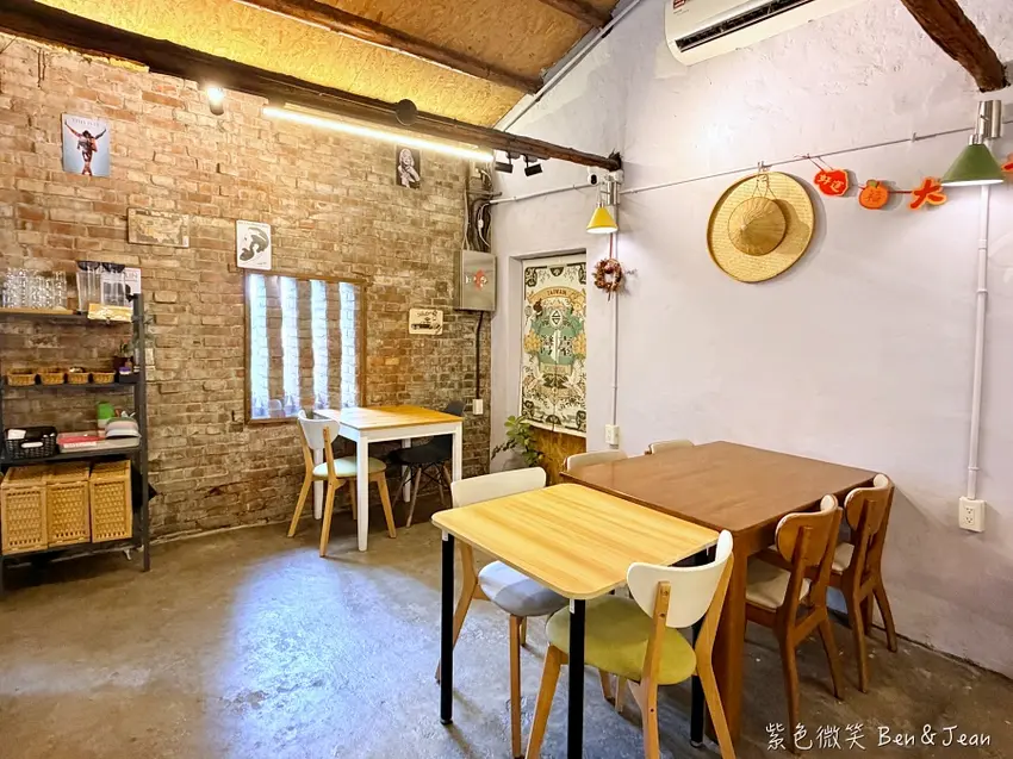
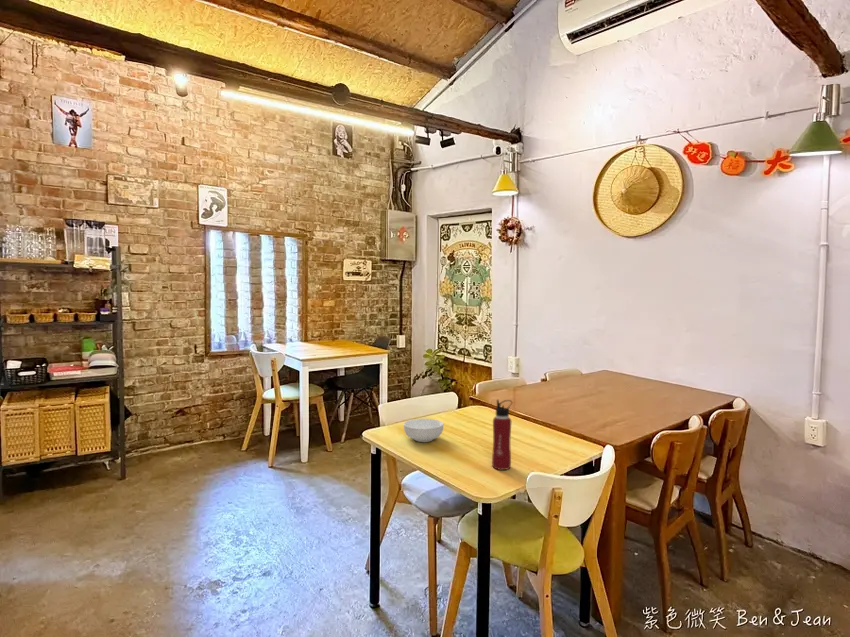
+ cereal bowl (423, 431)
+ water bottle (502, 433)
